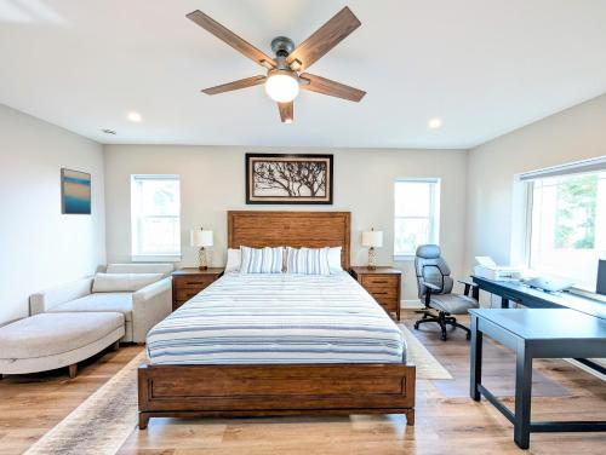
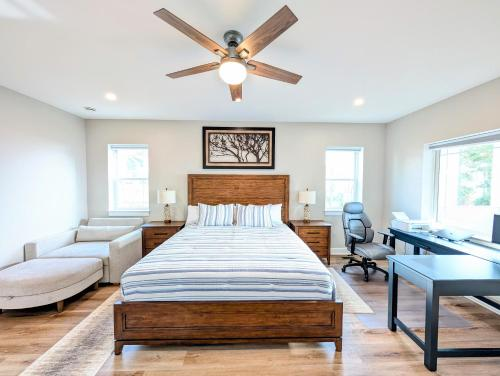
- wall art (76, 192)
